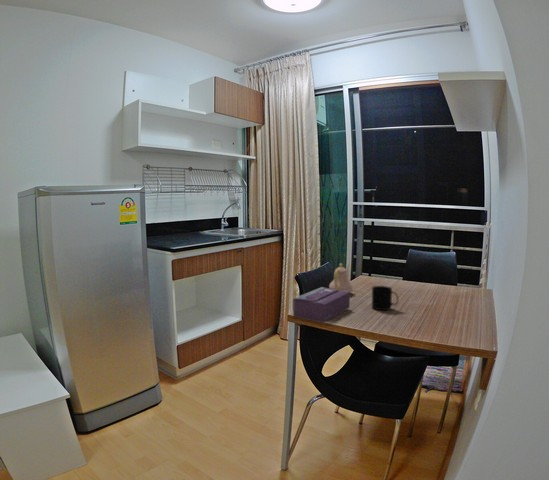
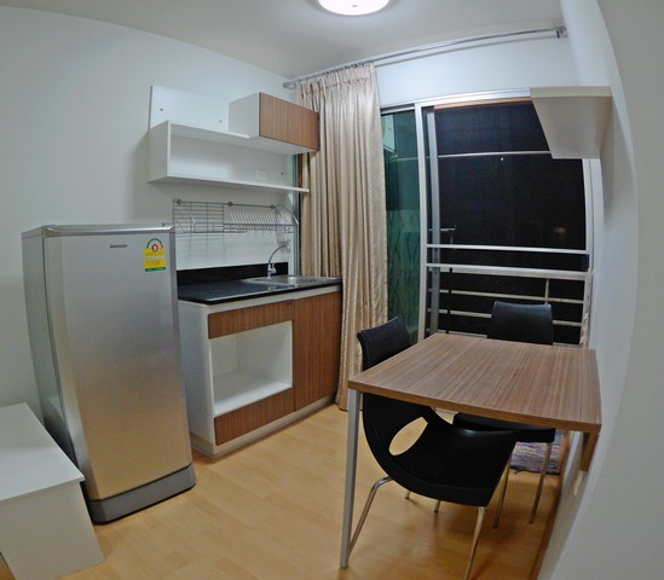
- tissue box (322, 303)
- mug (384, 298)
- teapot (342, 277)
